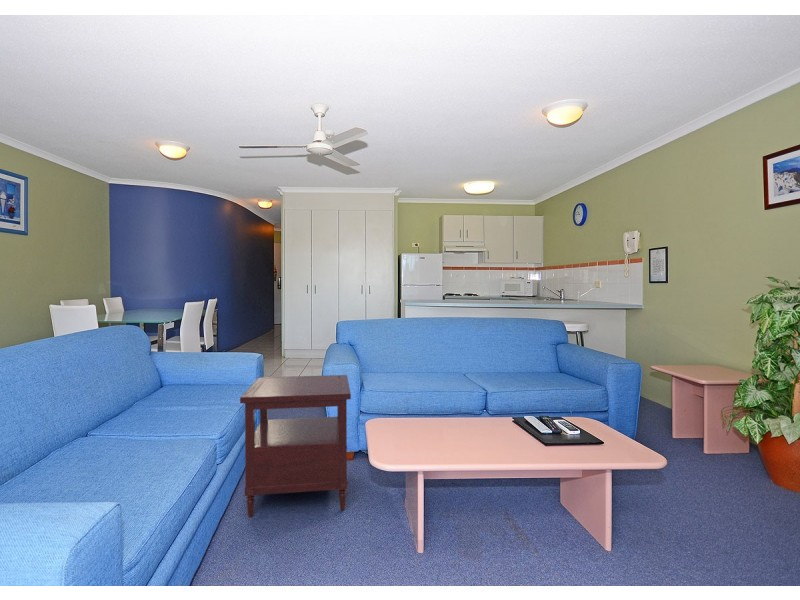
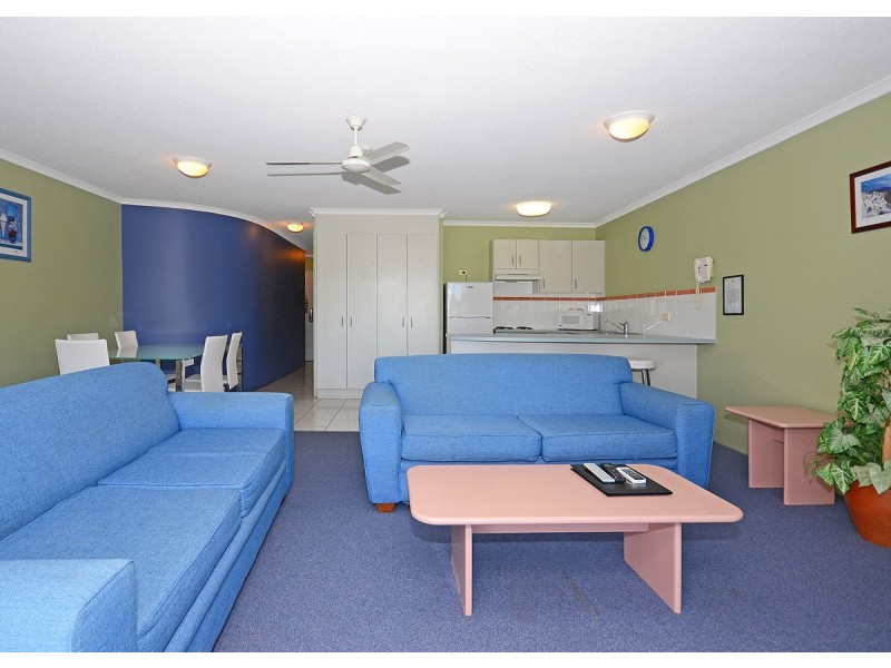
- side table (300, 438)
